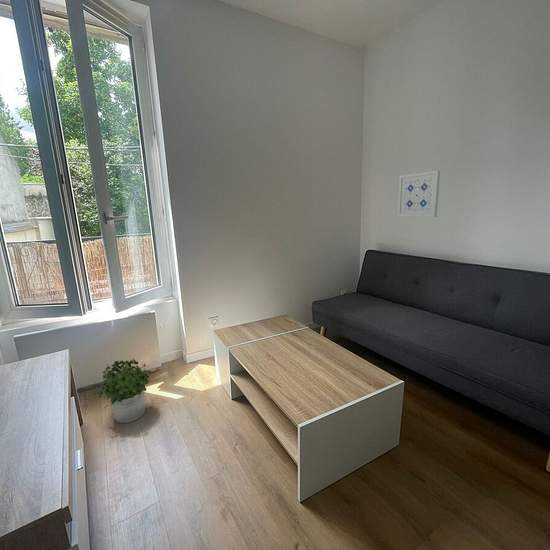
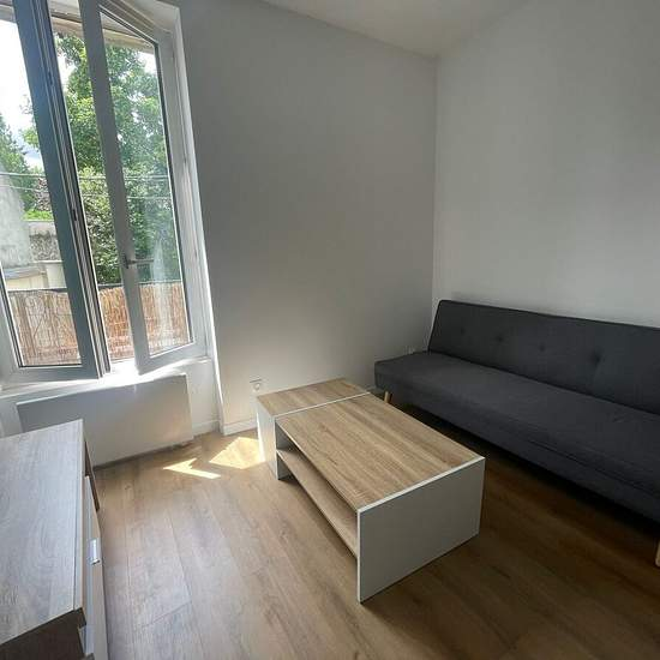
- potted plant (123, 389)
- wall art (417, 195)
